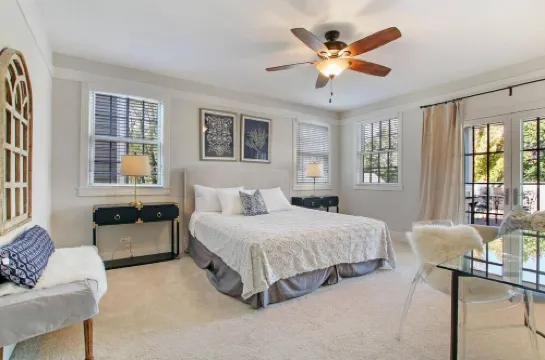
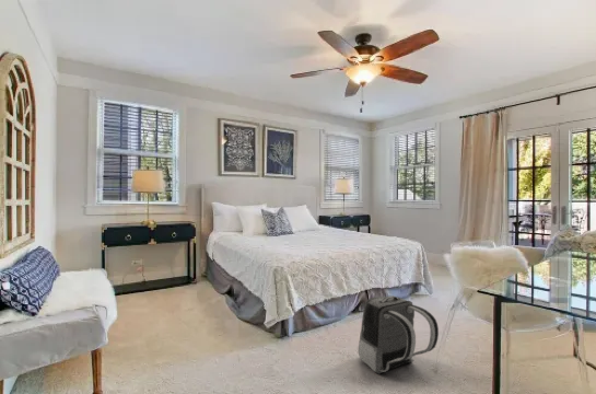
+ backpack (394, 333)
